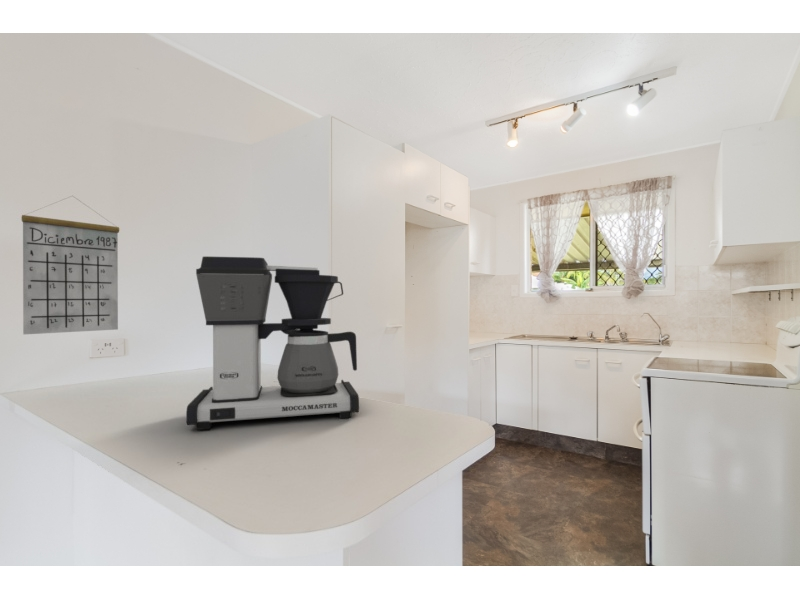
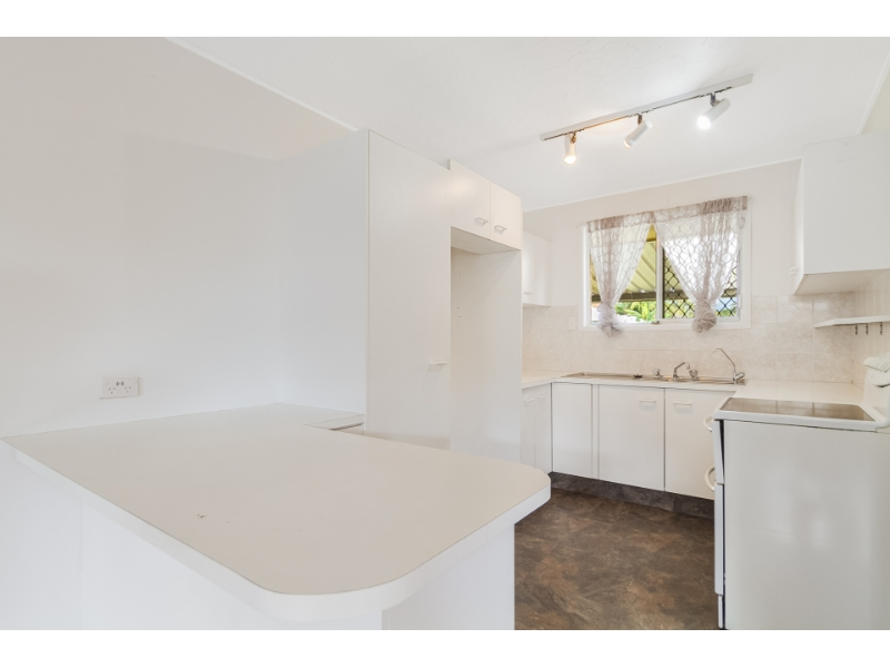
- coffee maker (283, 332)
- calendar (74, 263)
